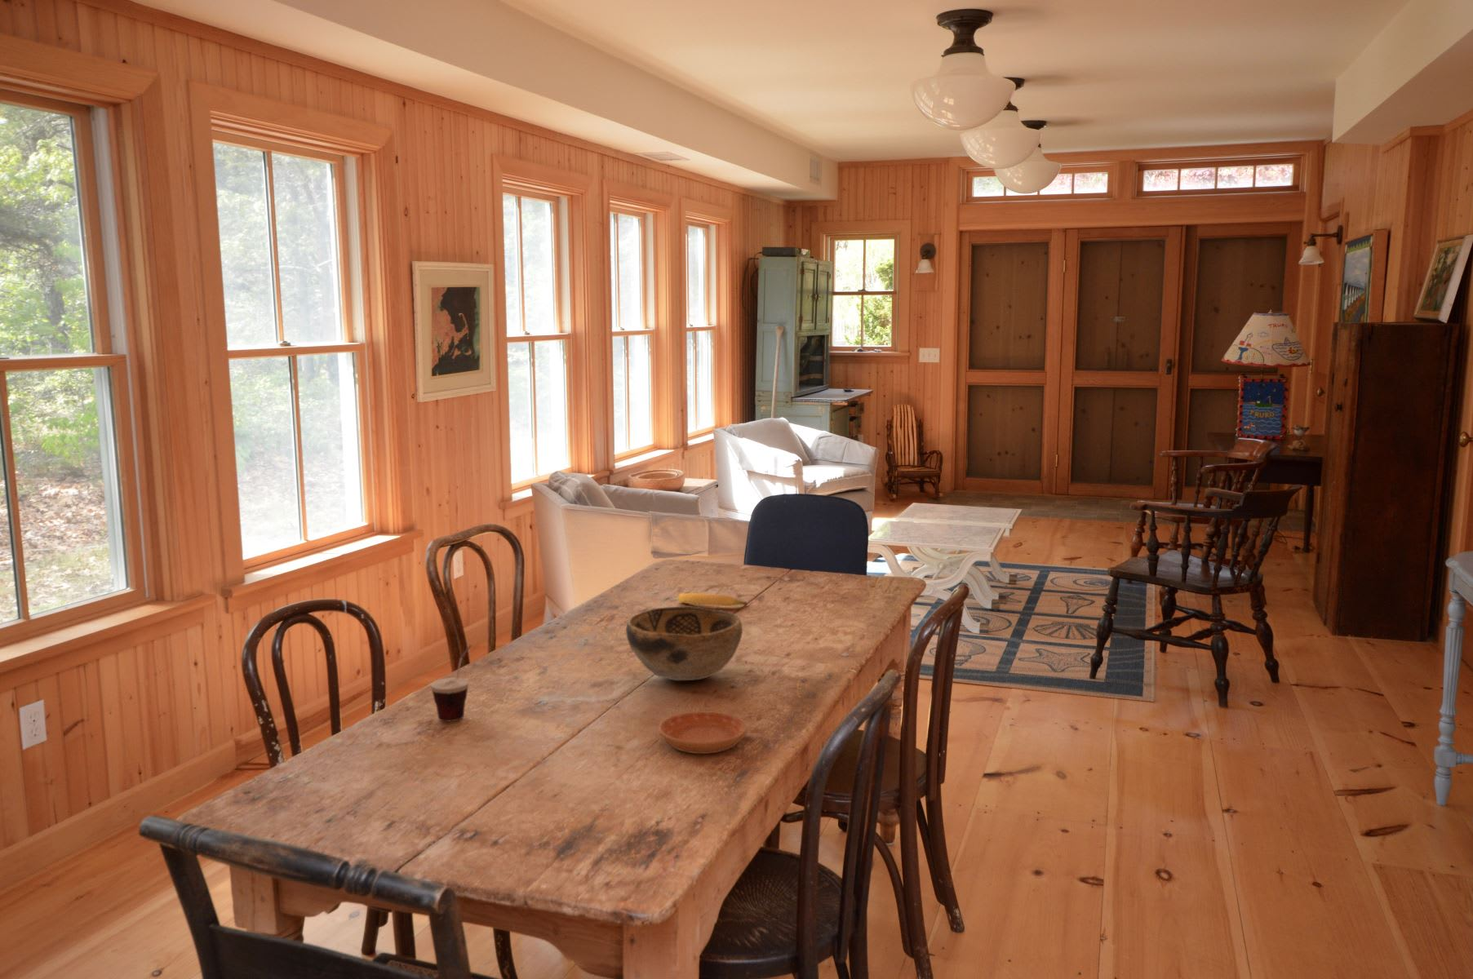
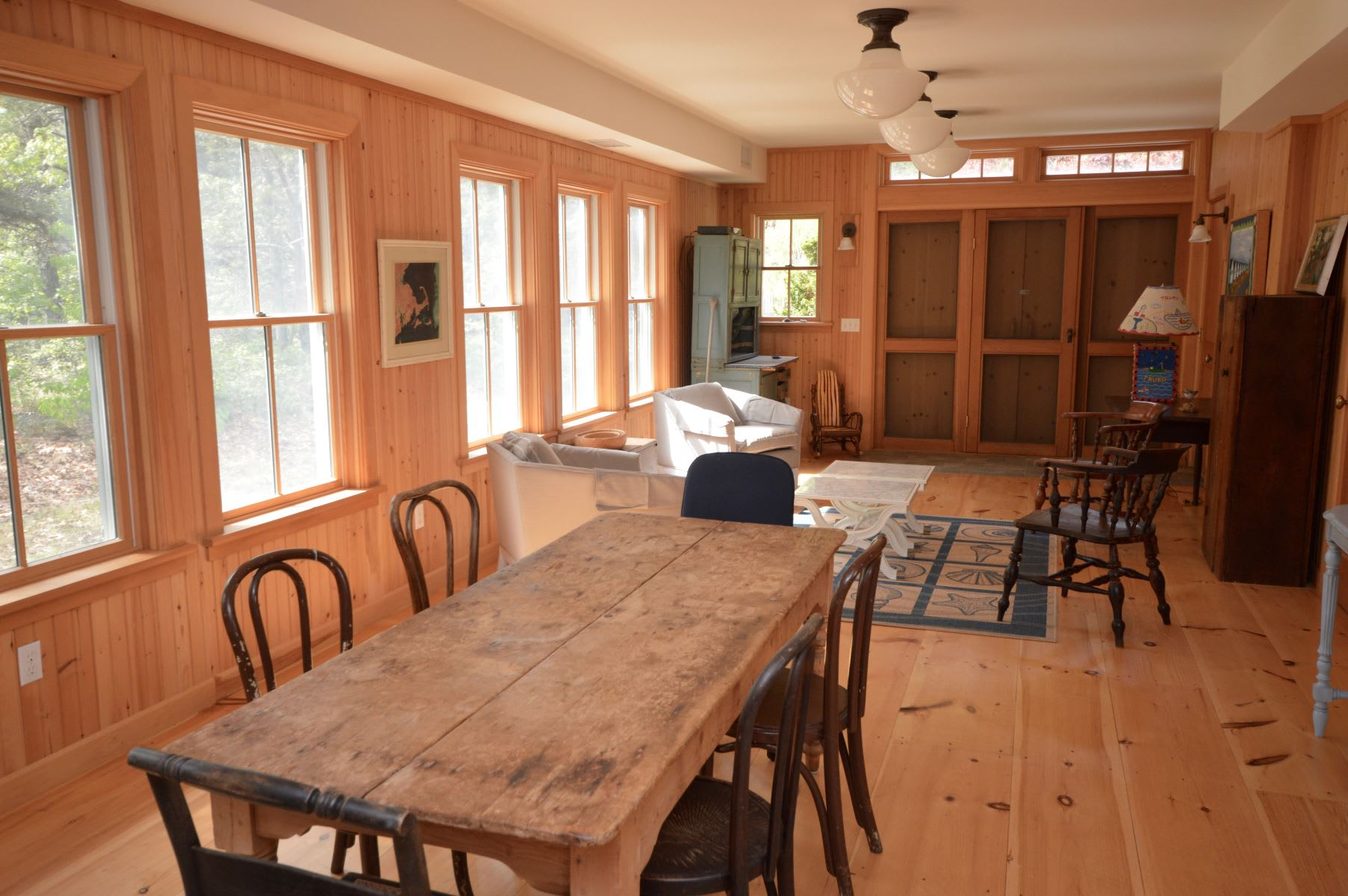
- cup (456, 683)
- decorative bowl (685, 648)
- banana (709, 598)
- saucer (703, 733)
